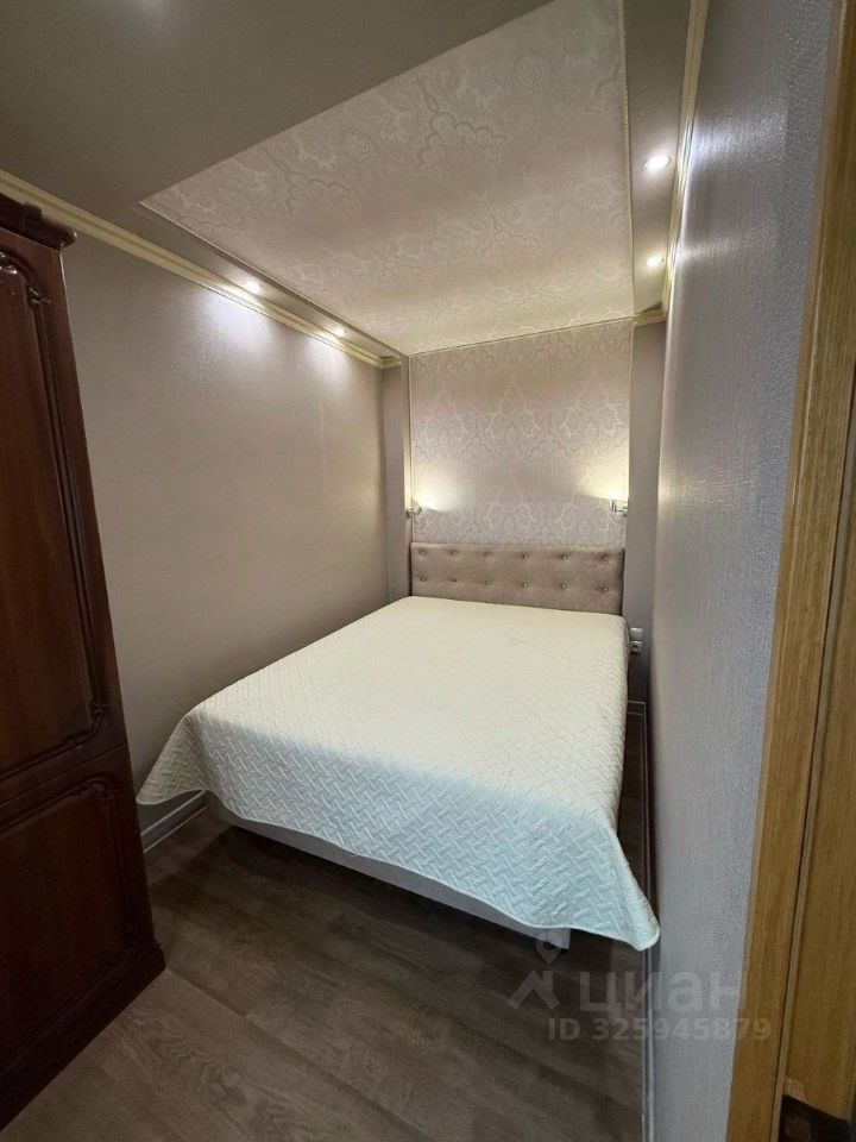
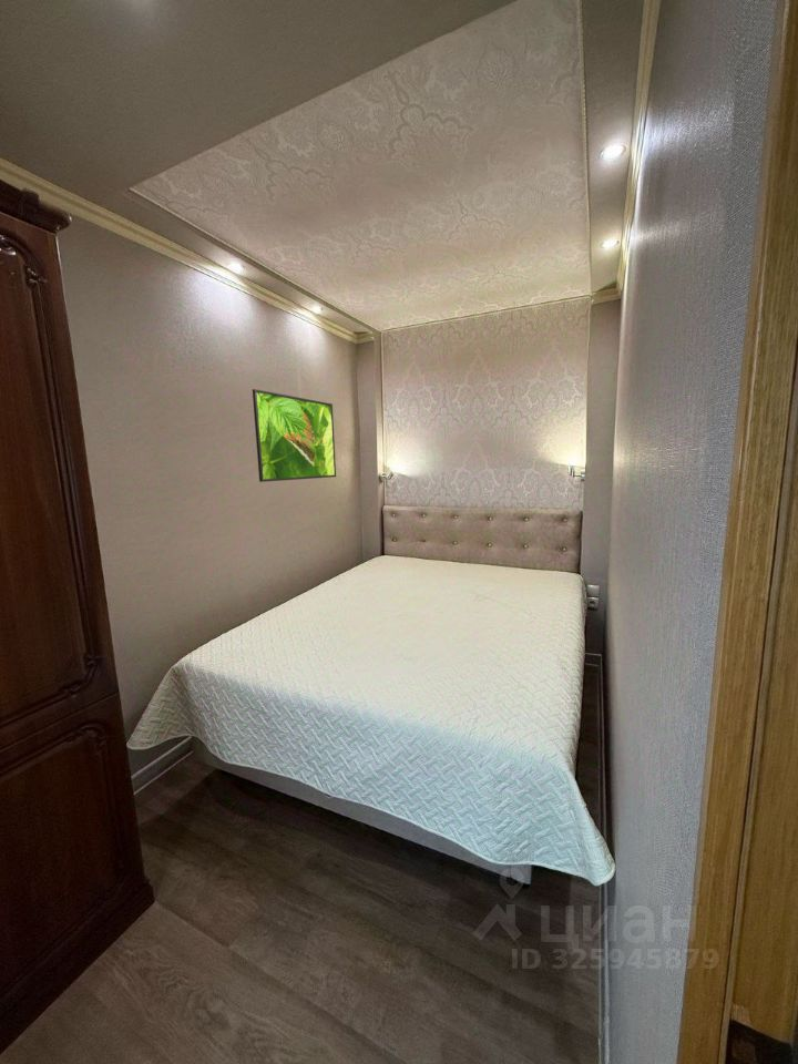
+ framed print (299, 438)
